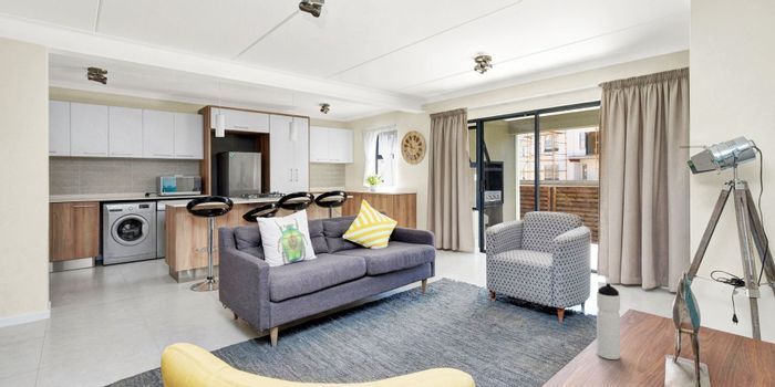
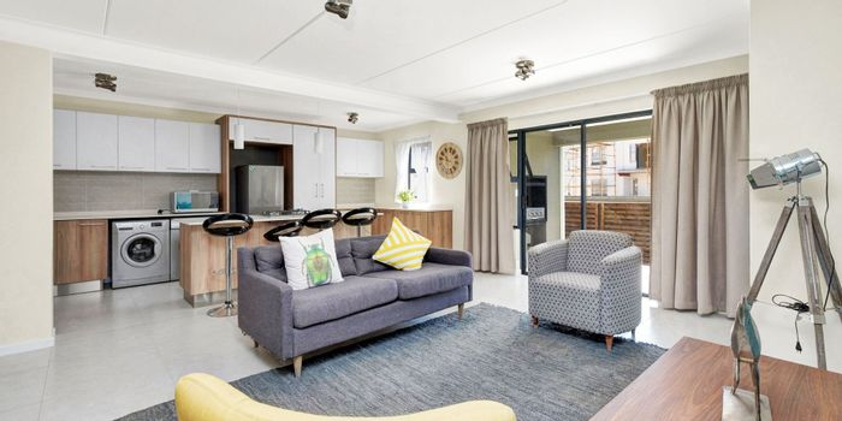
- water bottle (608, 318)
